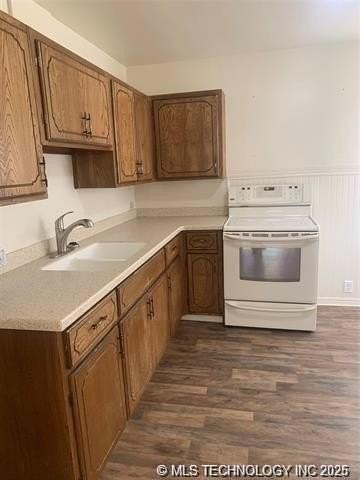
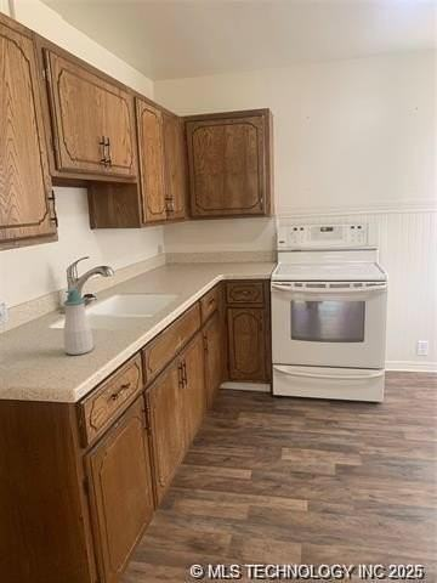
+ soap bottle (75, 319)
